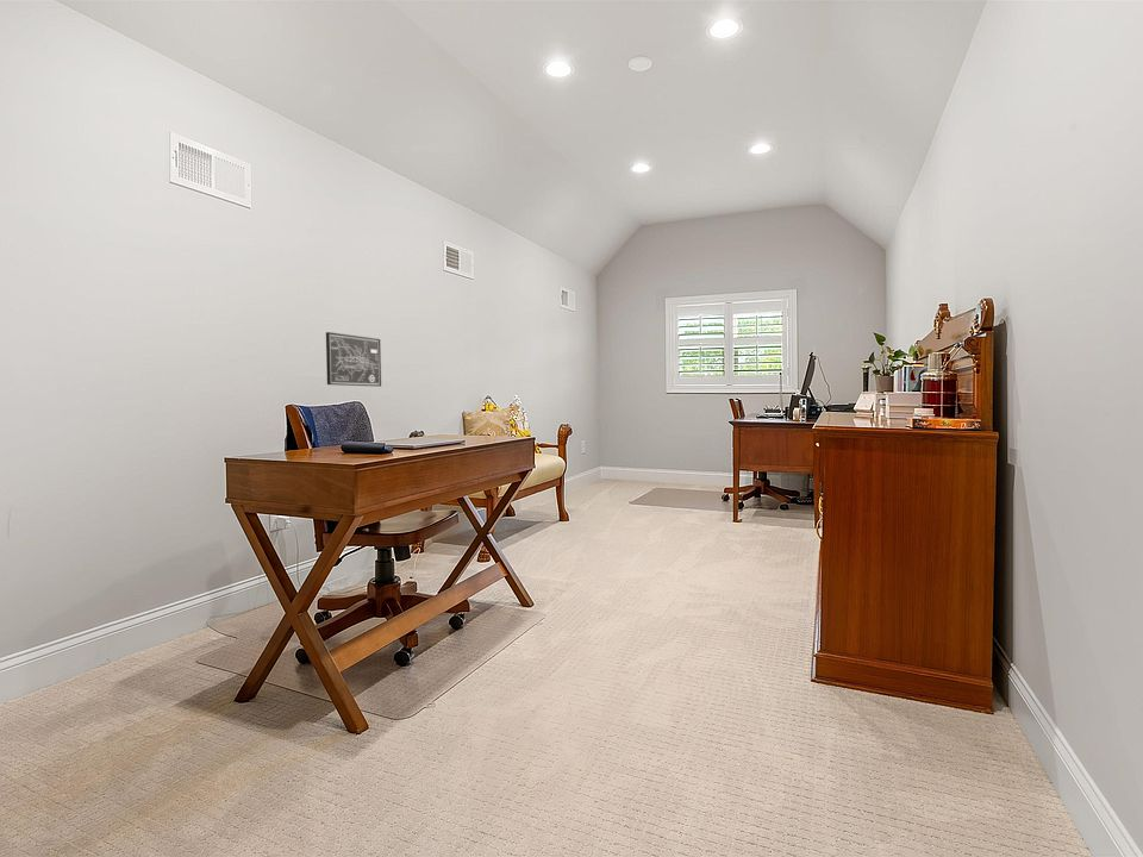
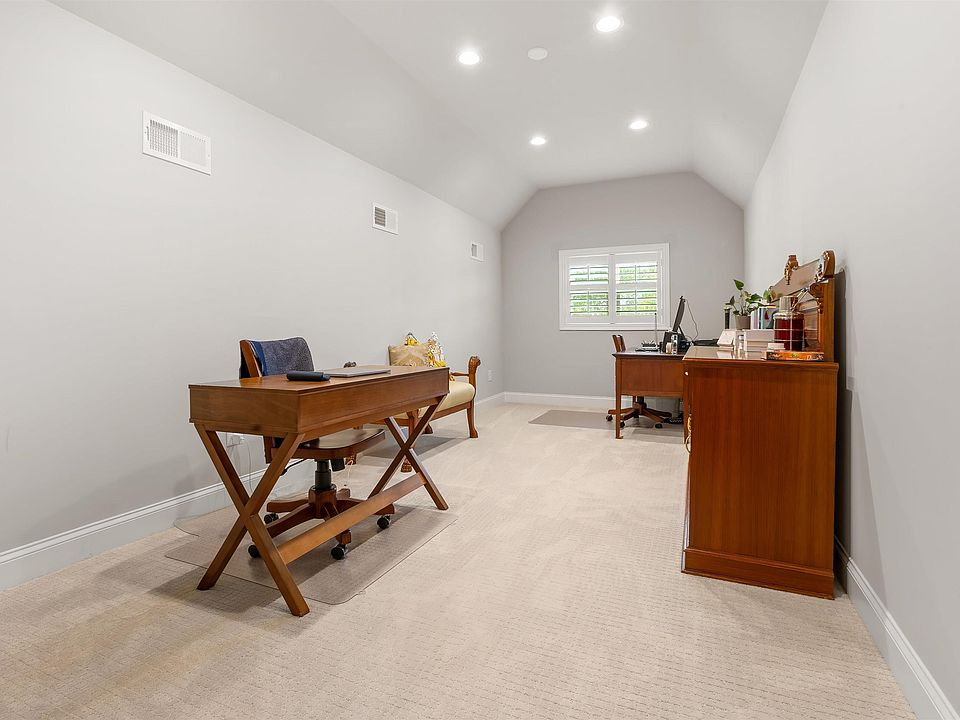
- wall art (355, 361)
